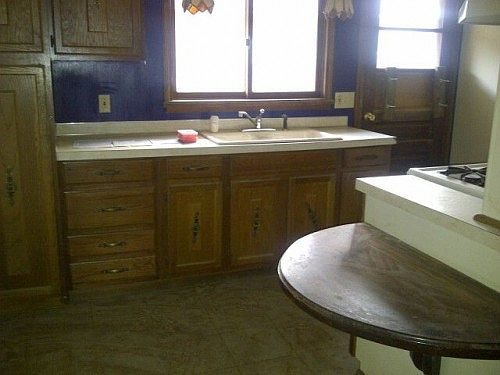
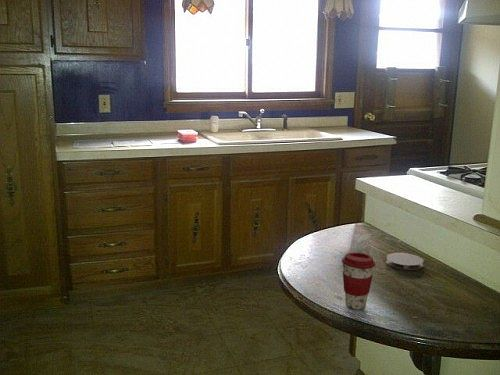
+ coaster (404, 261)
+ coffee cup (357, 281)
